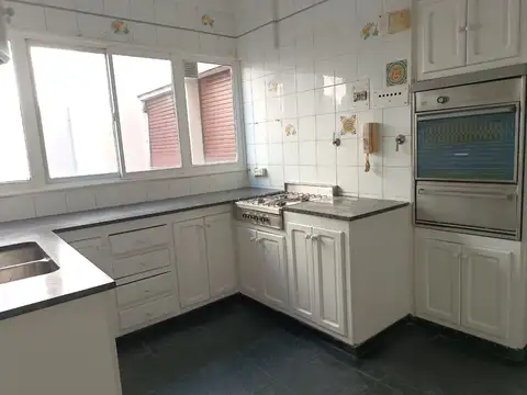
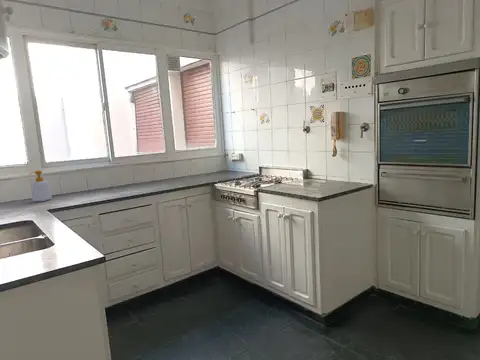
+ soap bottle (38, 186)
